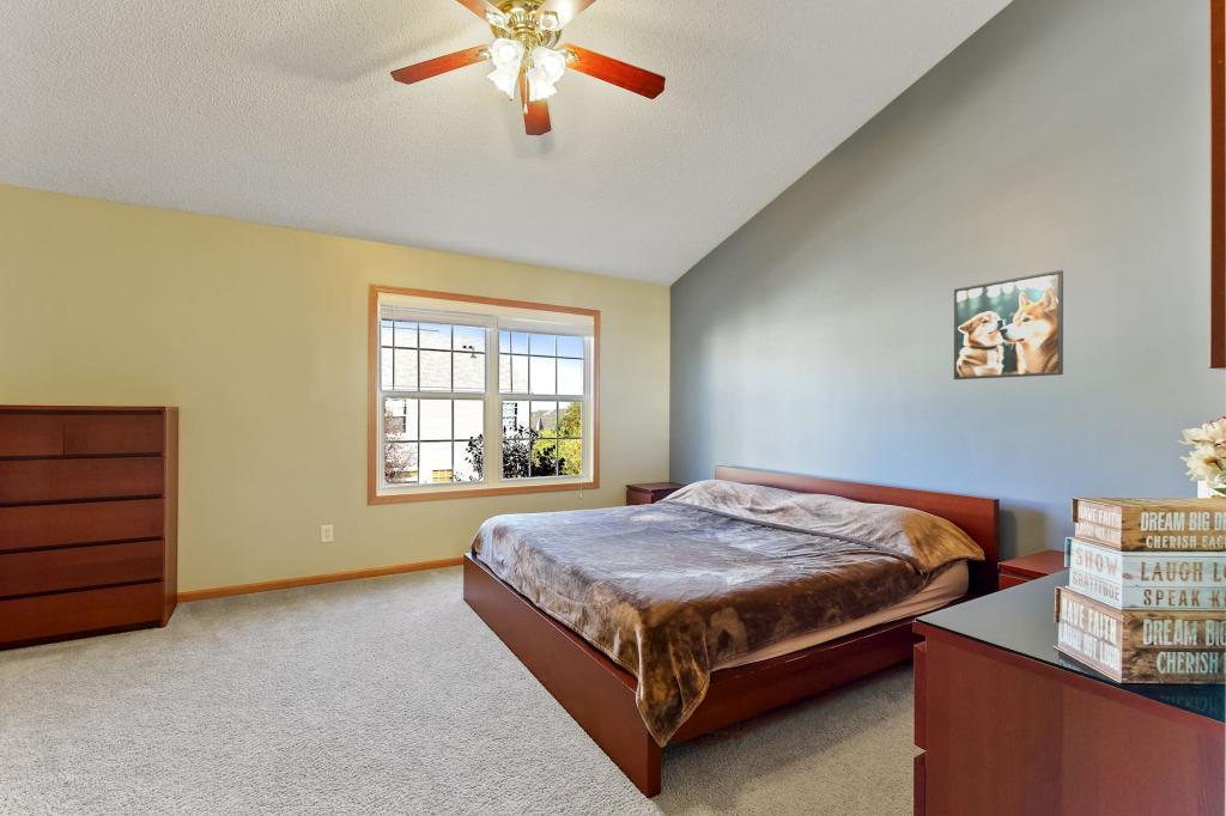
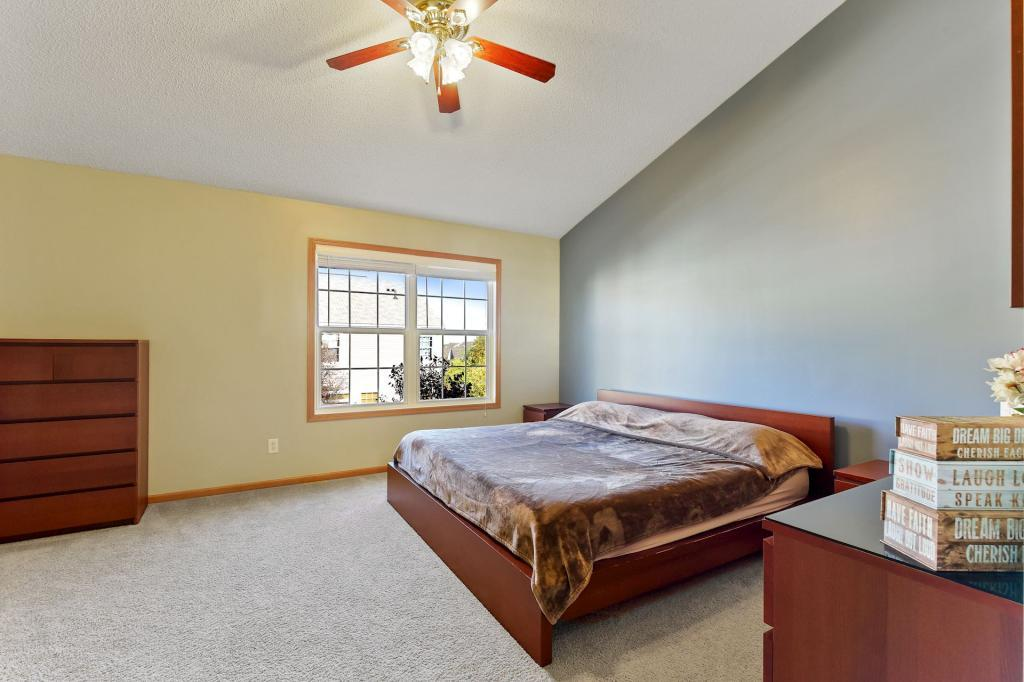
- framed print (1005, 328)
